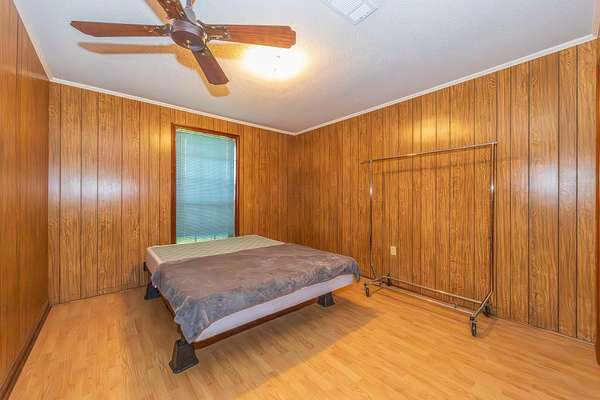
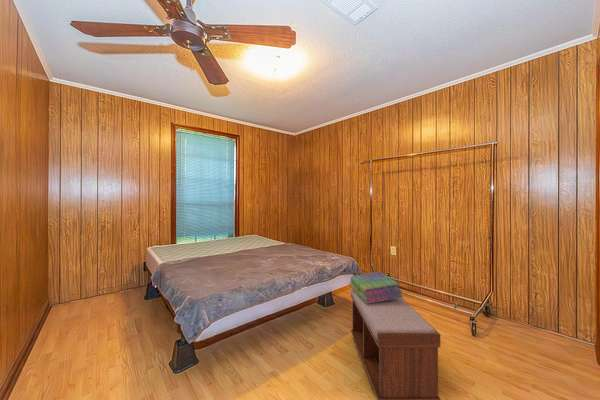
+ stack of books (374, 287)
+ bench (385, 334)
